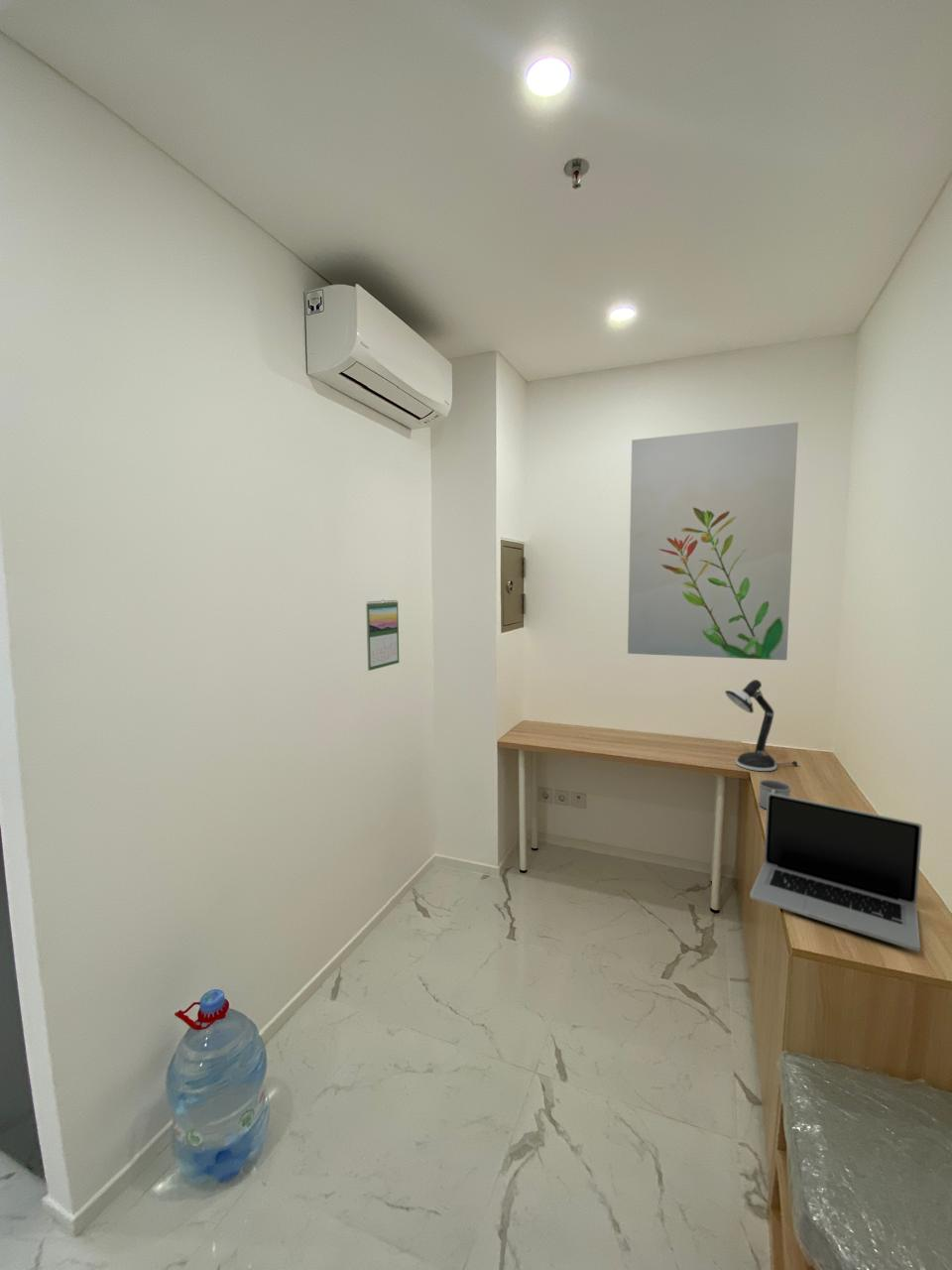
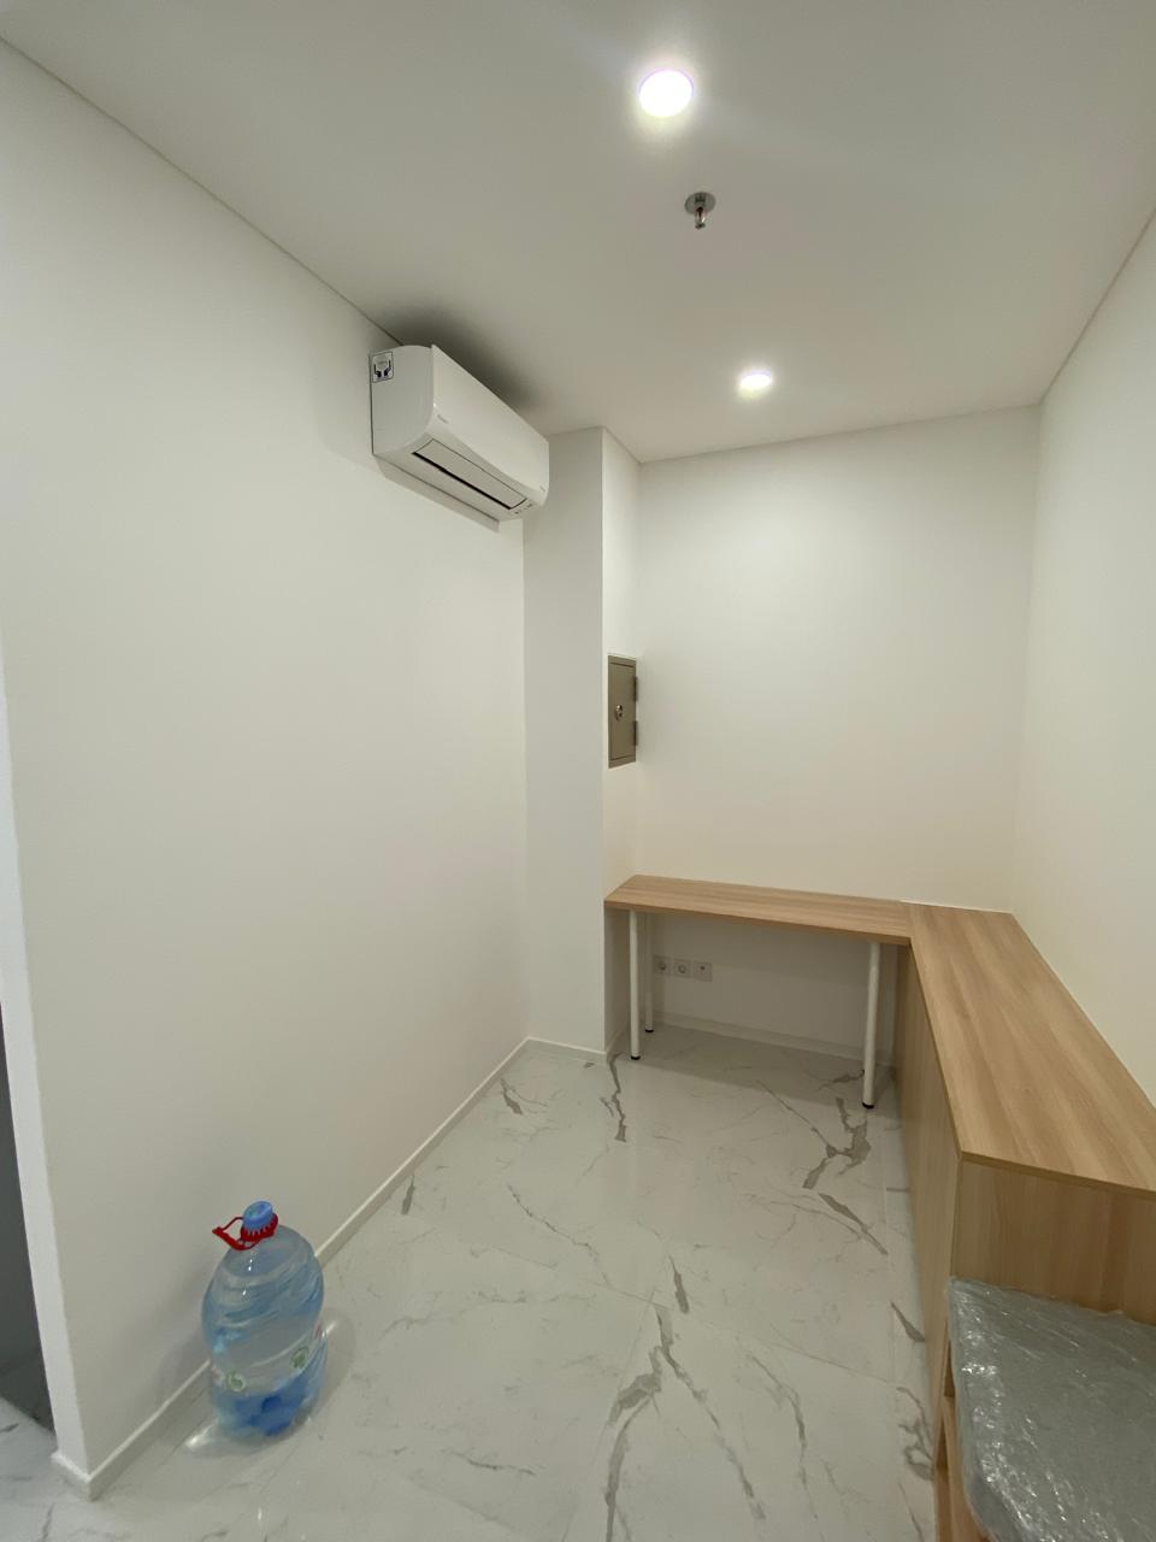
- wall art (706, 546)
- laptop (833, 862)
- calendar (383, 633)
- mug (774, 793)
- desk lamp (762, 723)
